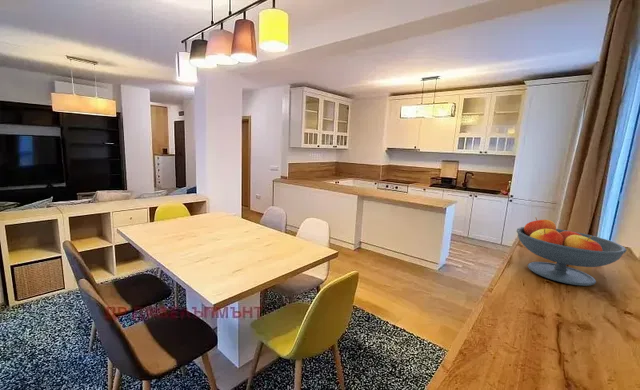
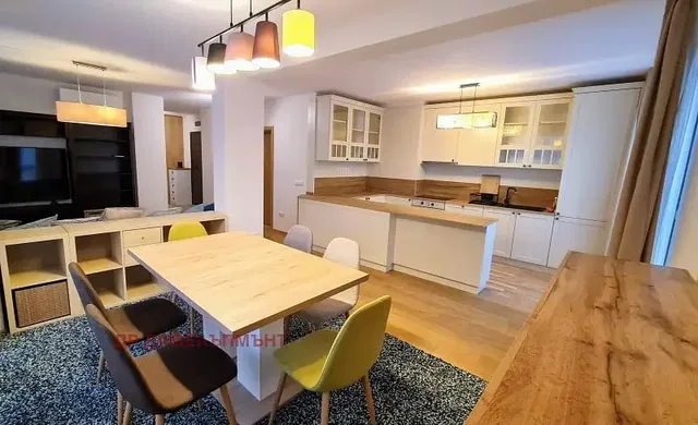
- fruit bowl (564, 249)
